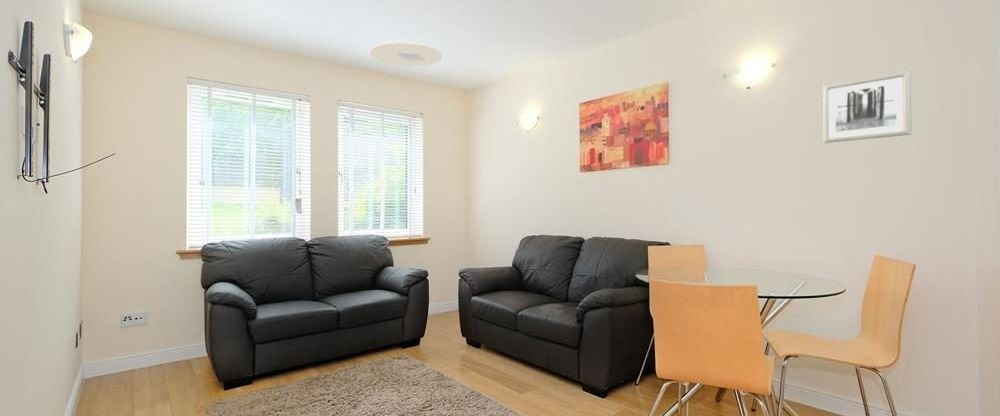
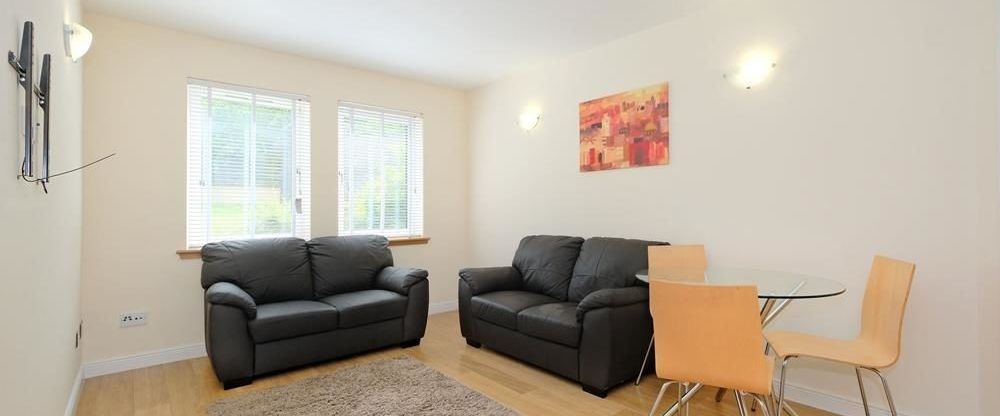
- ceiling light (406, 51)
- wall art (864, 108)
